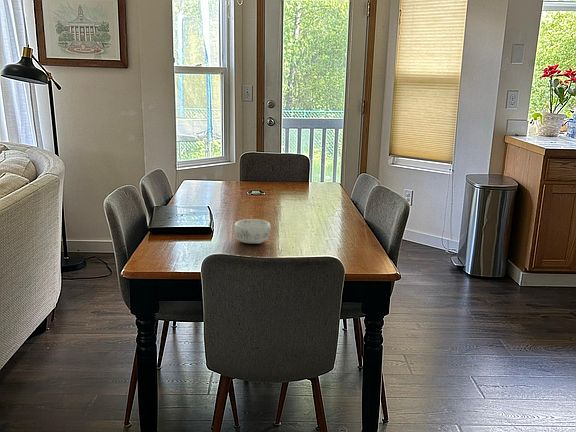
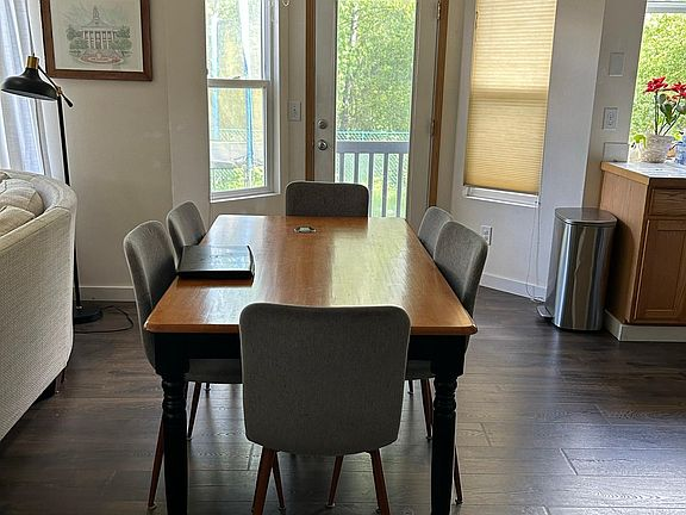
- decorative bowl (251, 231)
